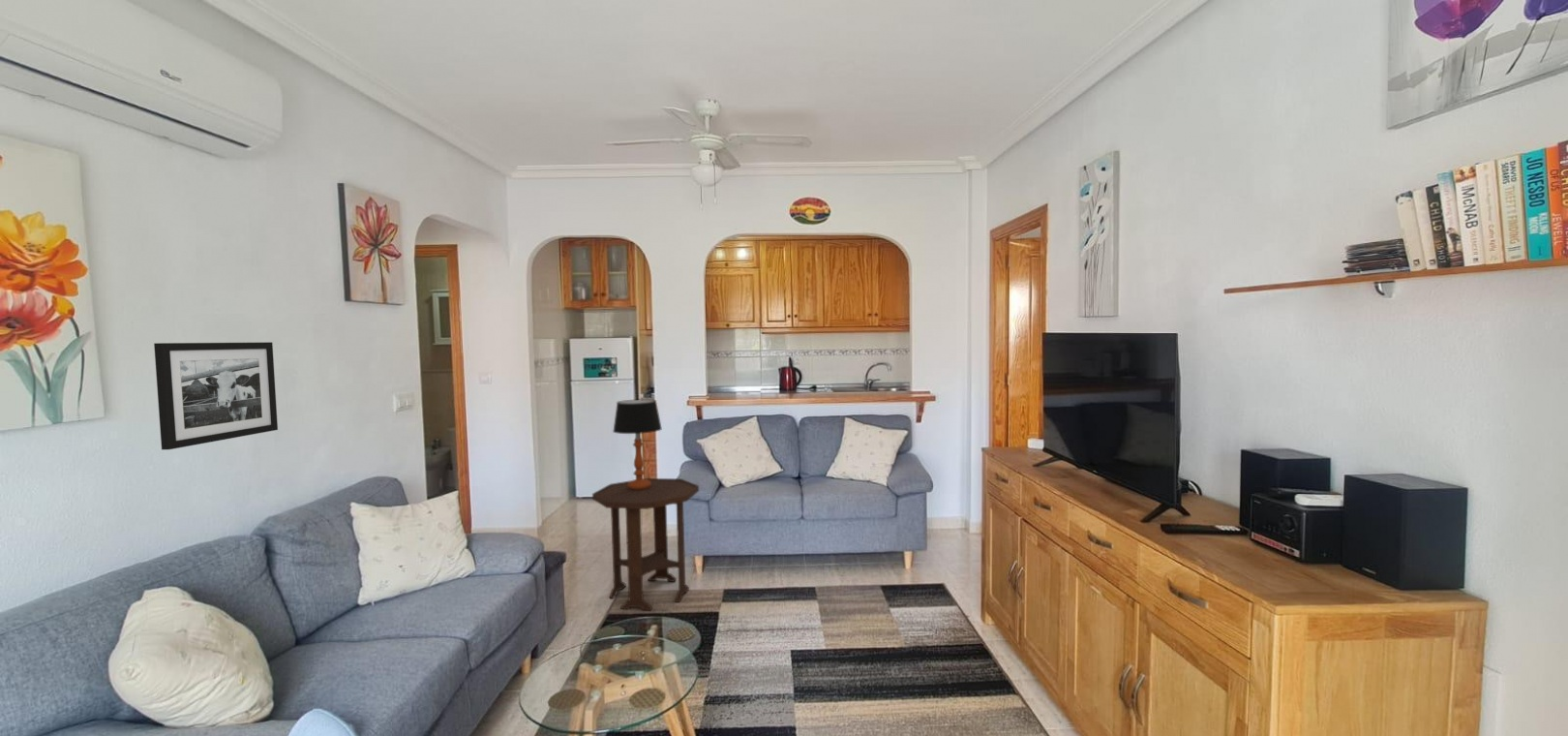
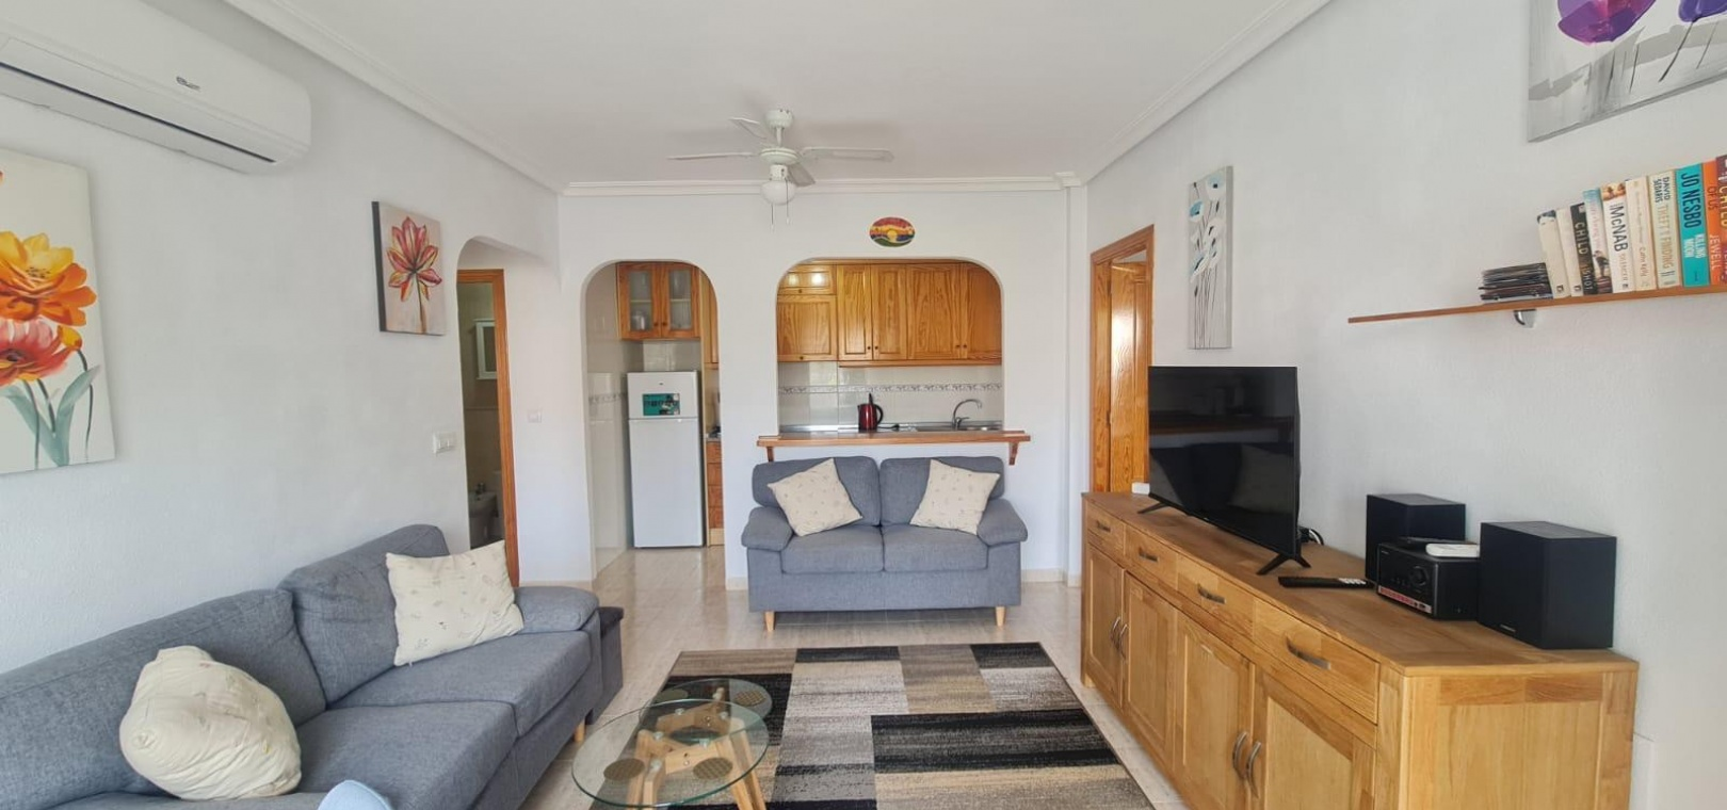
- side table (654, 541)
- table lamp (638, 443)
- picture frame (222, 390)
